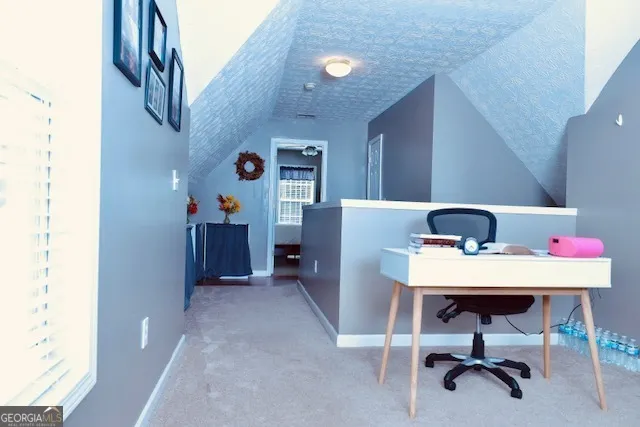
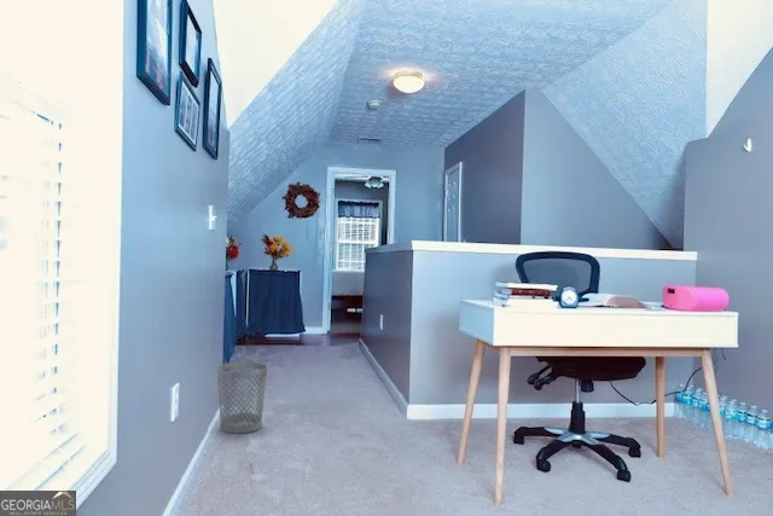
+ wastebasket (240, 396)
